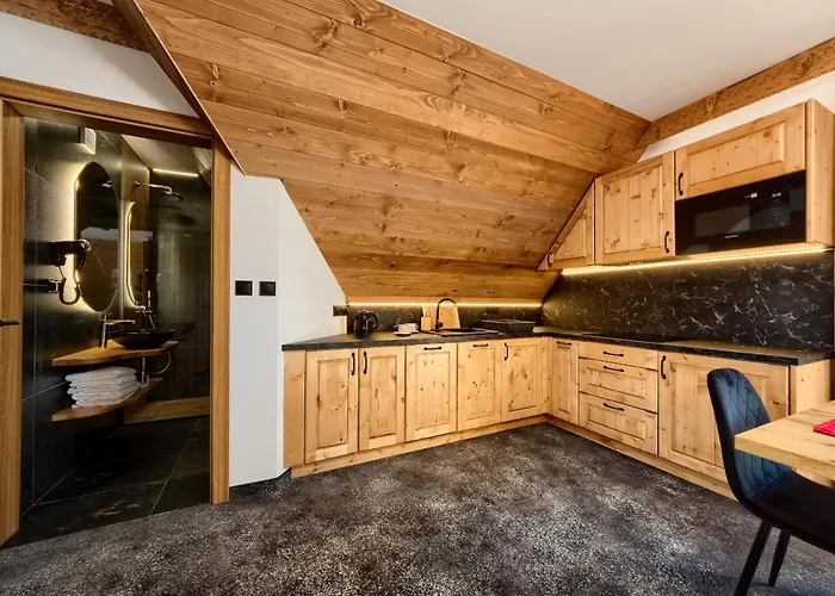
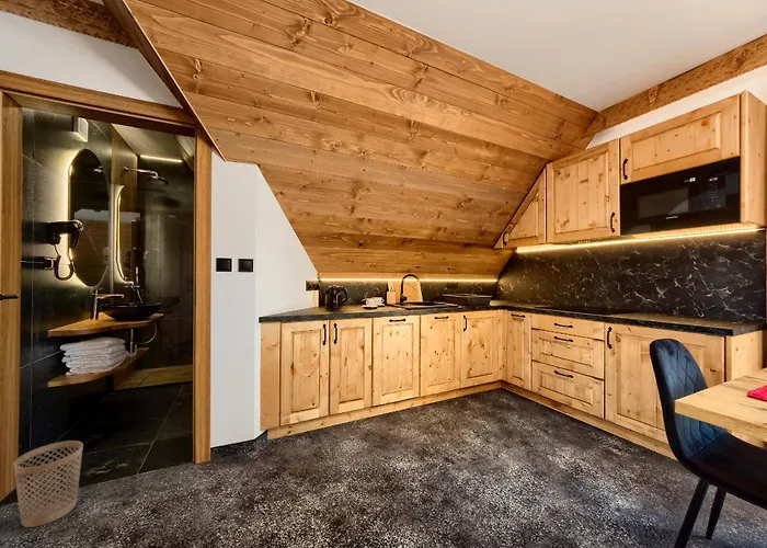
+ wastebasket (49, 482)
